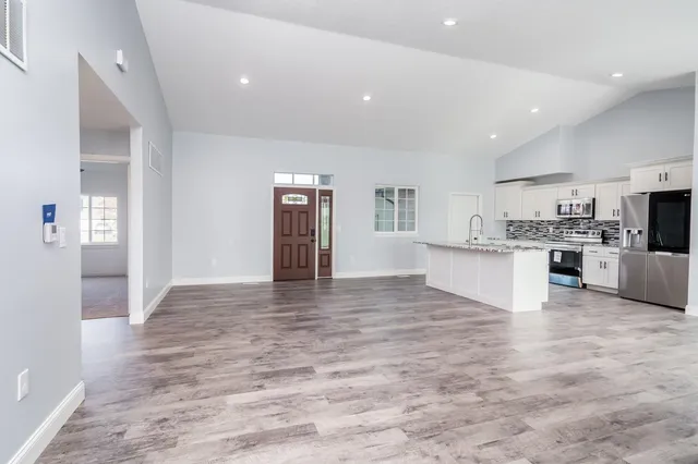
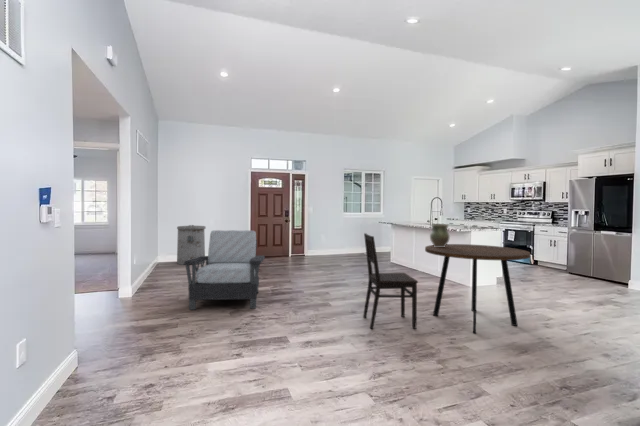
+ trash can (191, 243)
+ dining table (474, 284)
+ armchair (228, 266)
+ ceramic jug (438, 235)
+ dining chair (389, 278)
